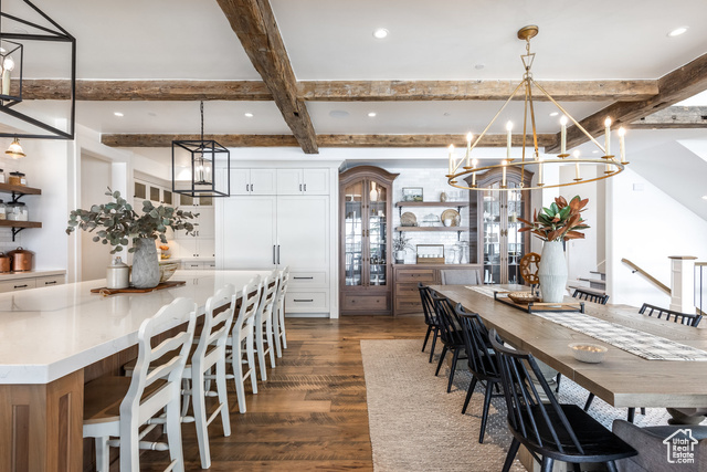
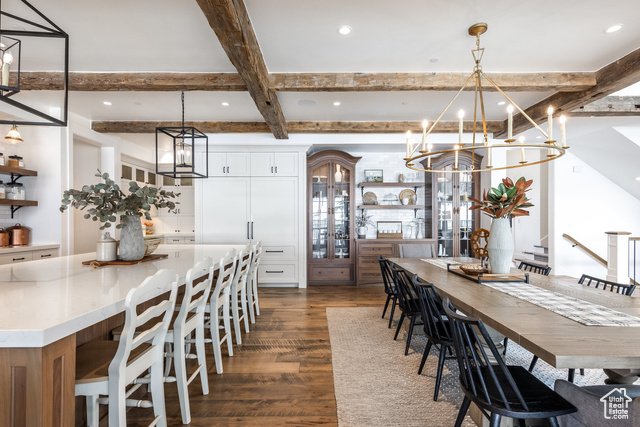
- legume (589, 352)
